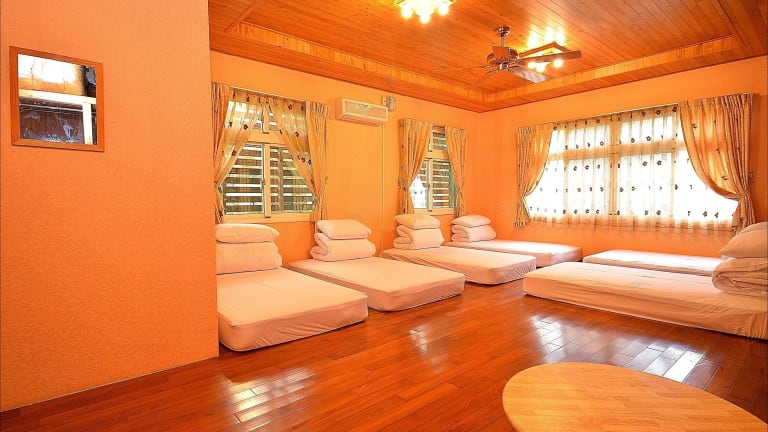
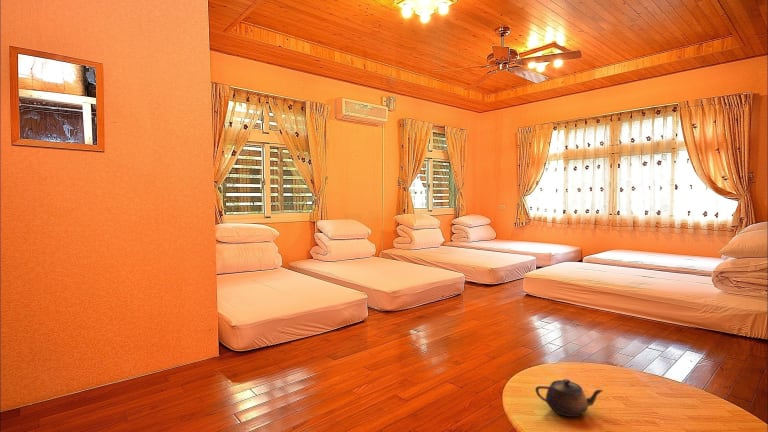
+ teapot (568, 395)
